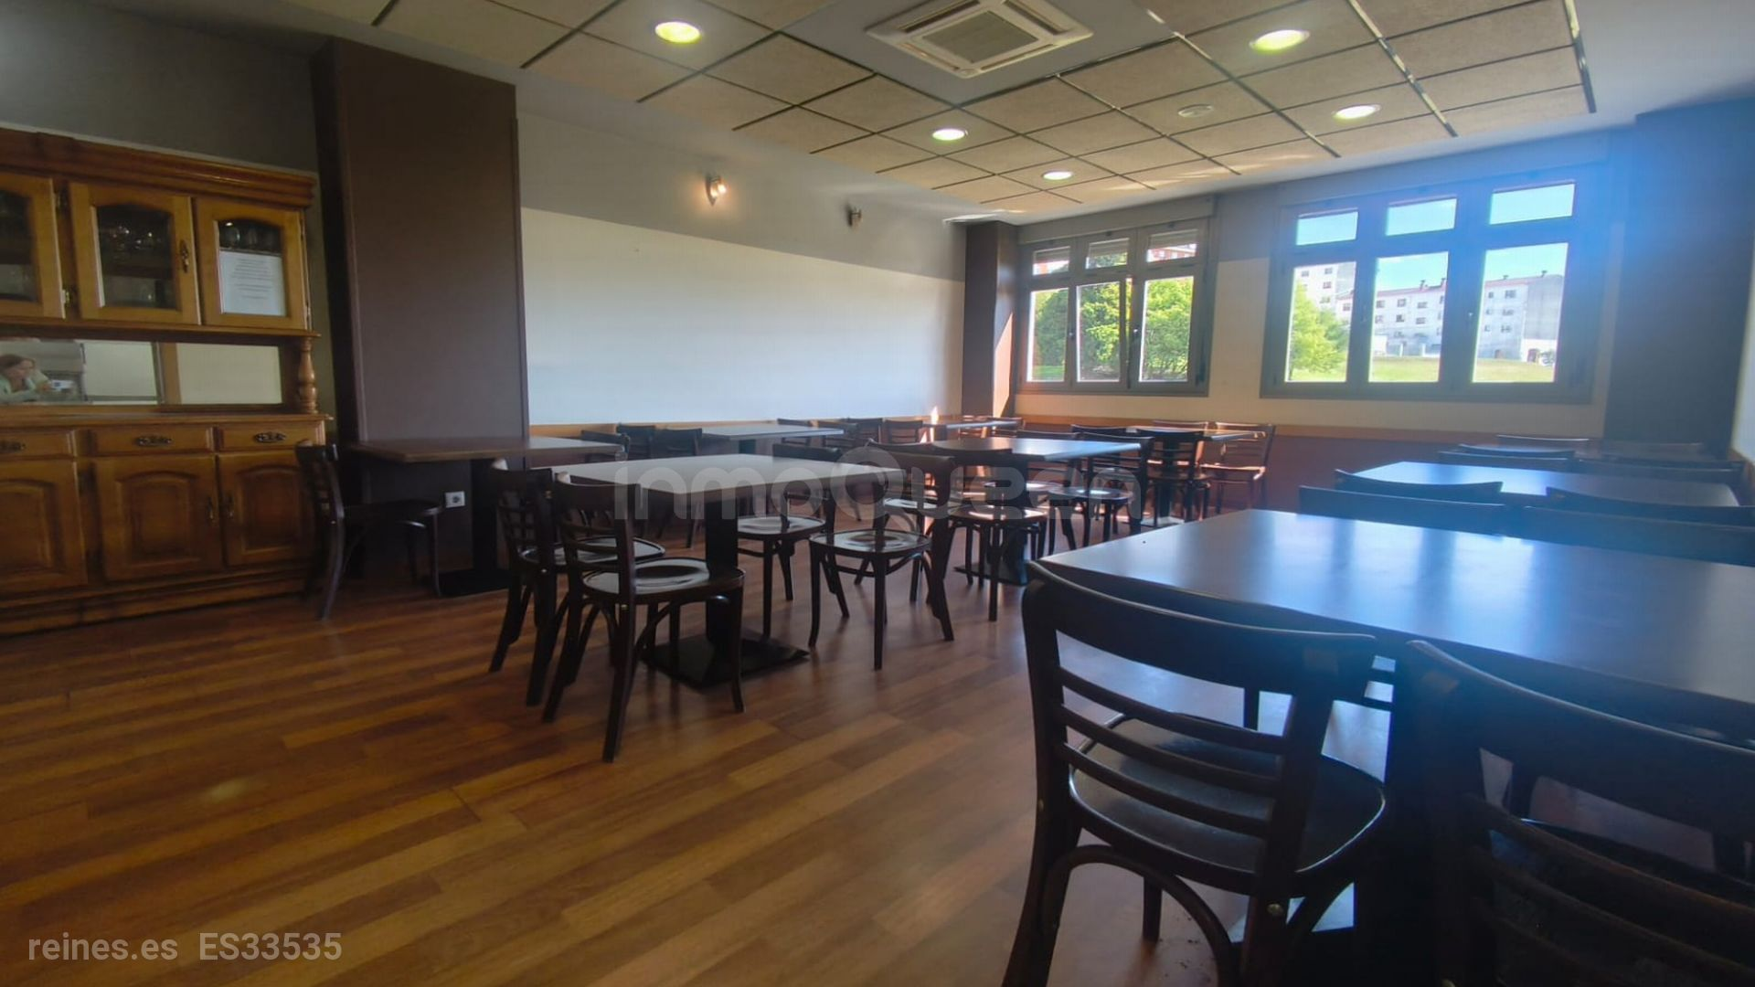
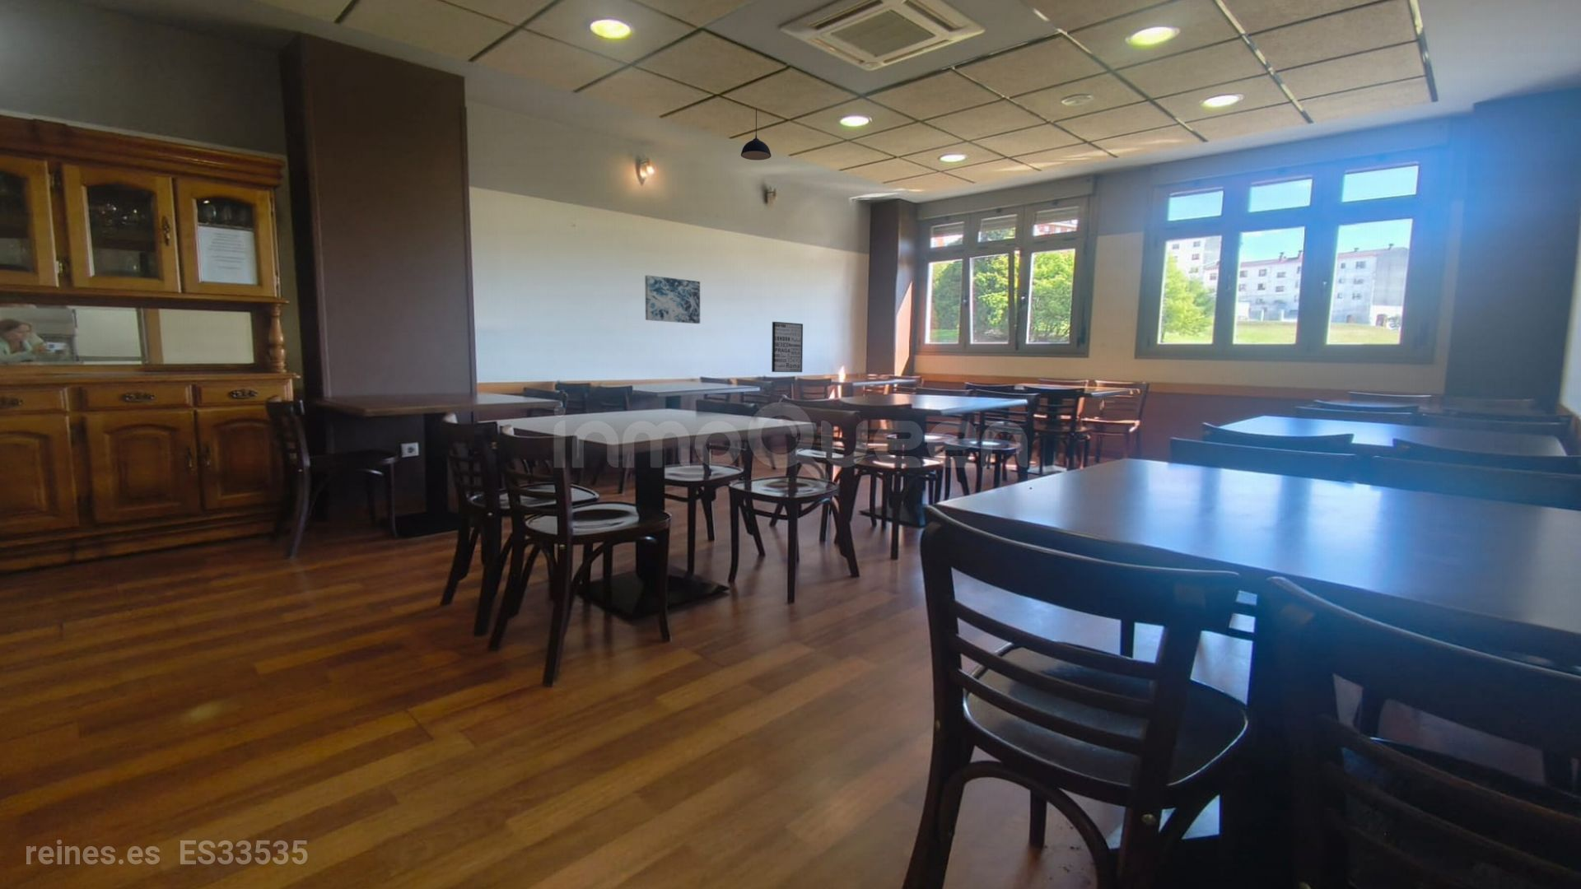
+ wall art (787, 347)
+ wall art (673, 300)
+ pendant light (756, 131)
